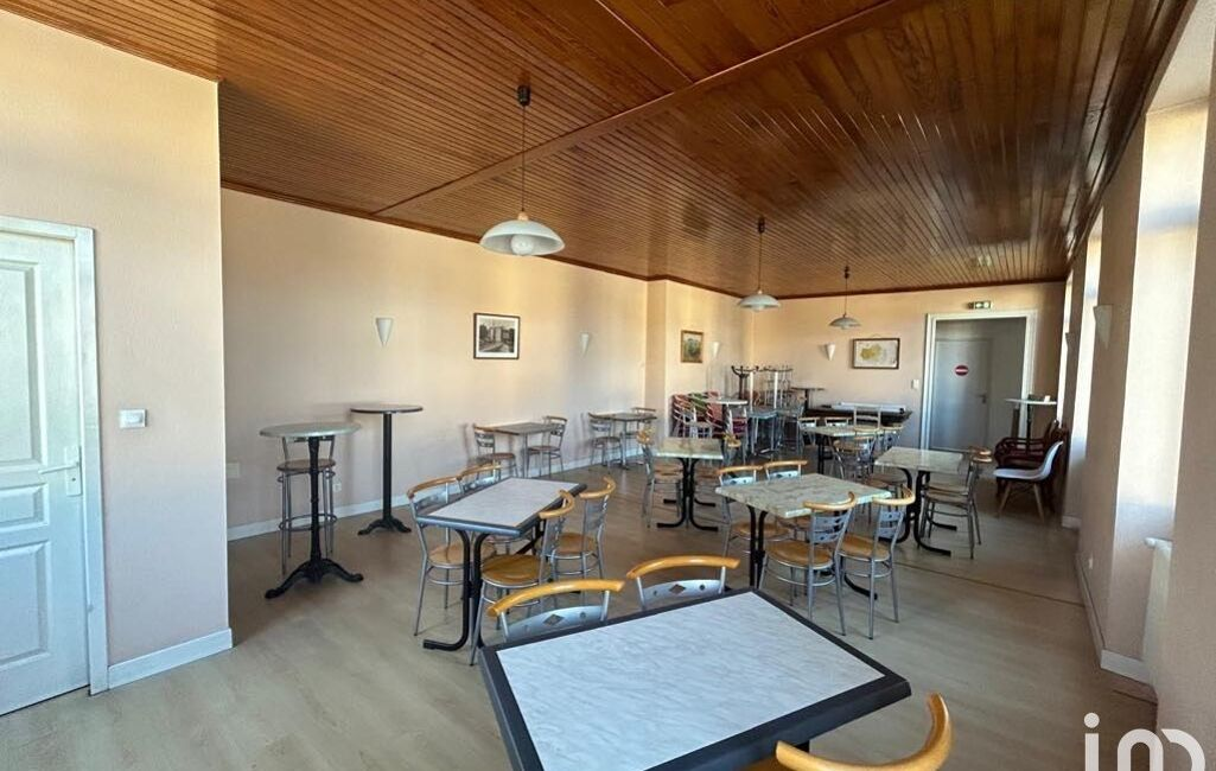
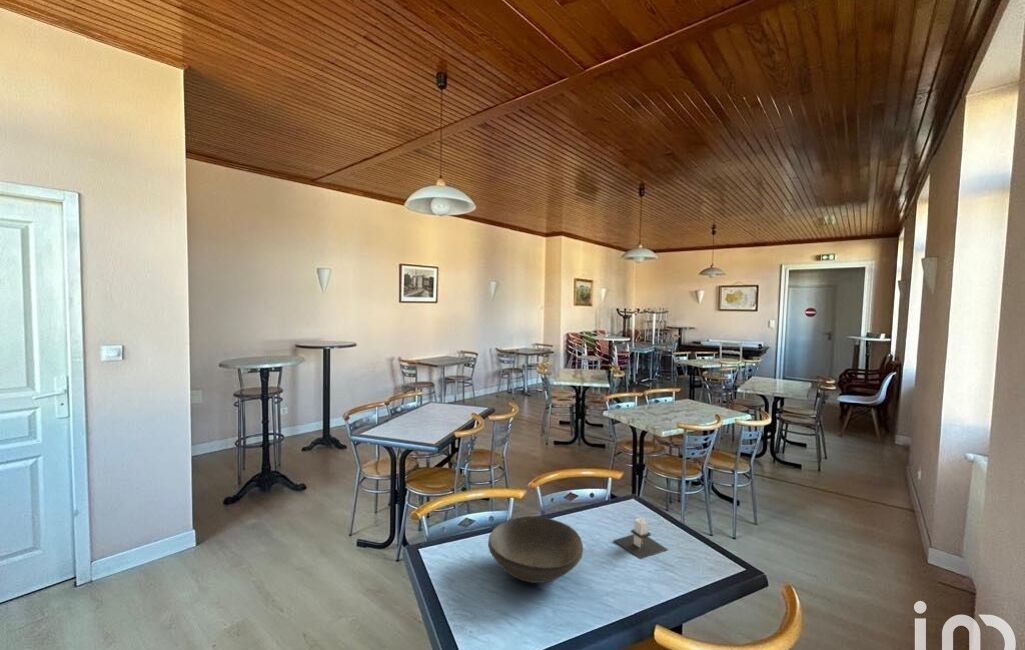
+ bowl (534, 554)
+ architectural model (640, 532)
